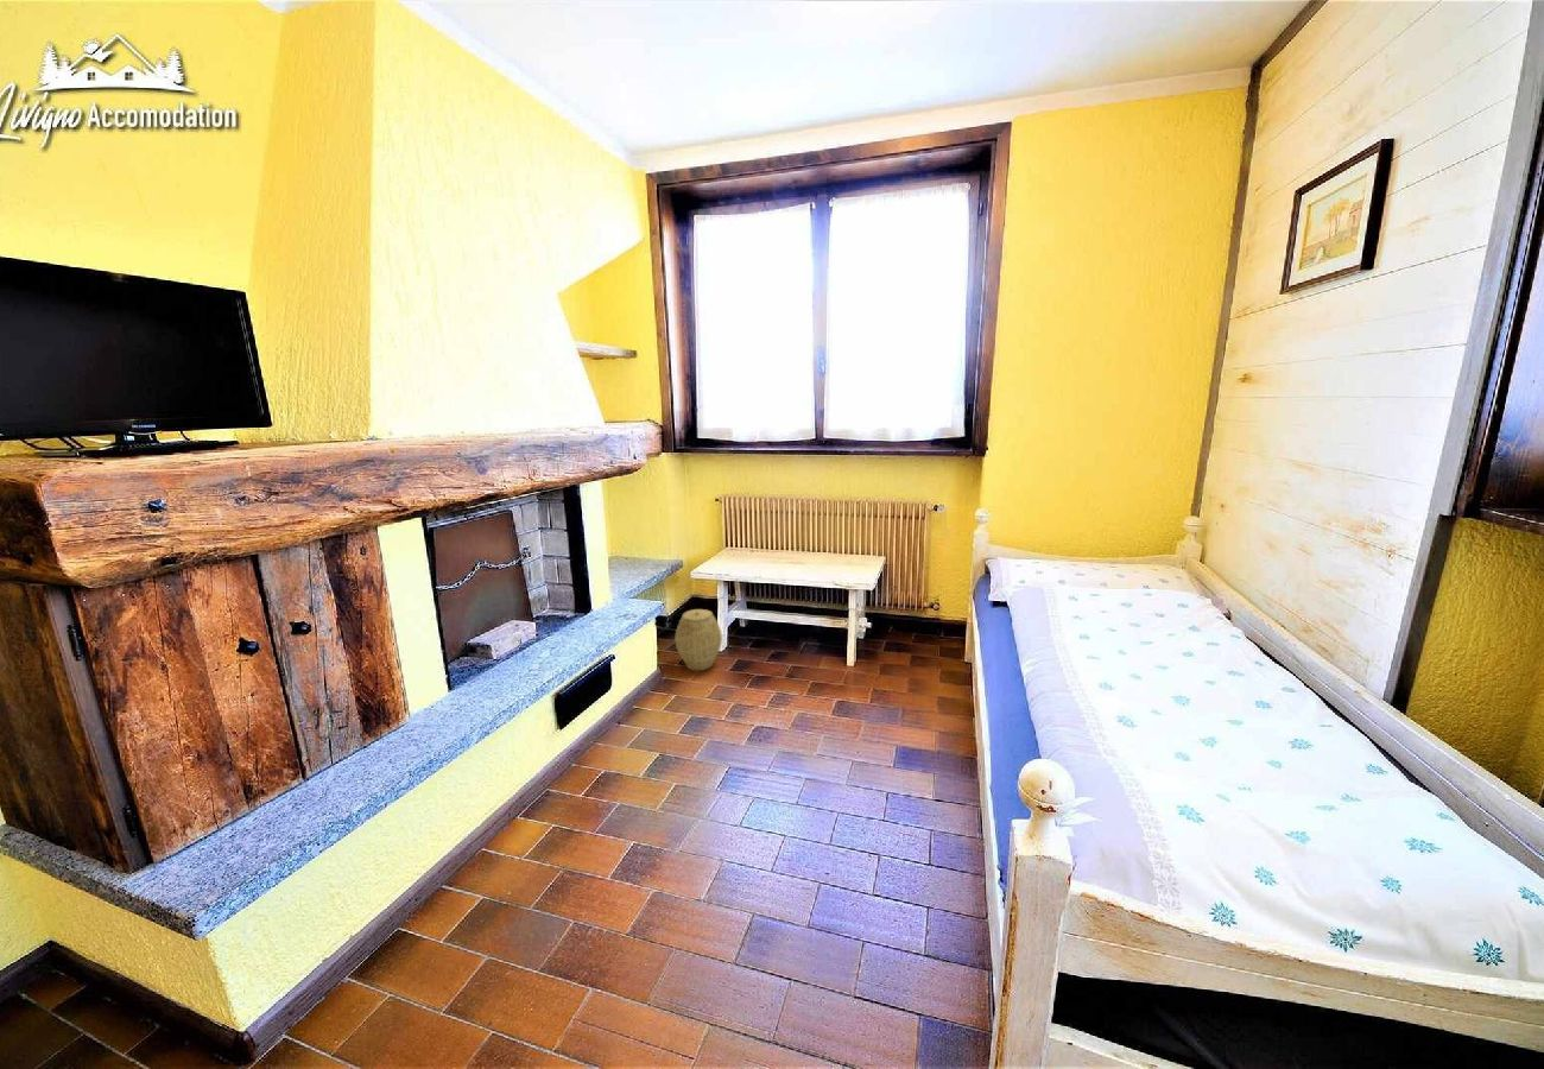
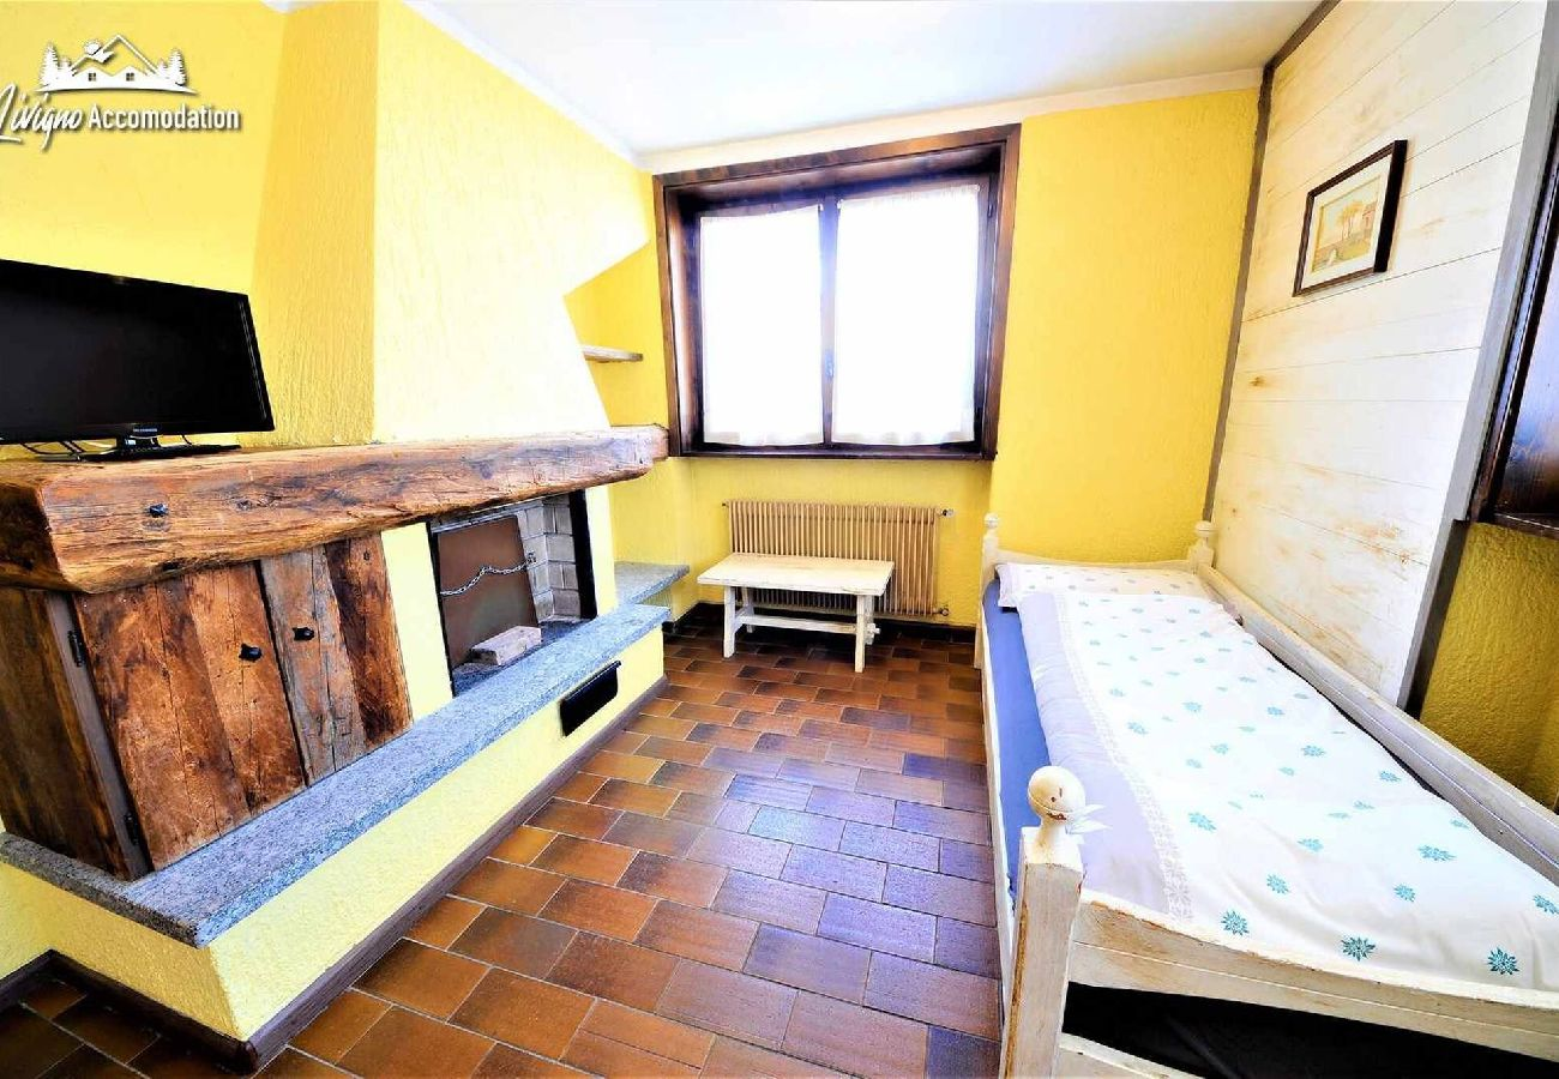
- woven basket (698, 638)
